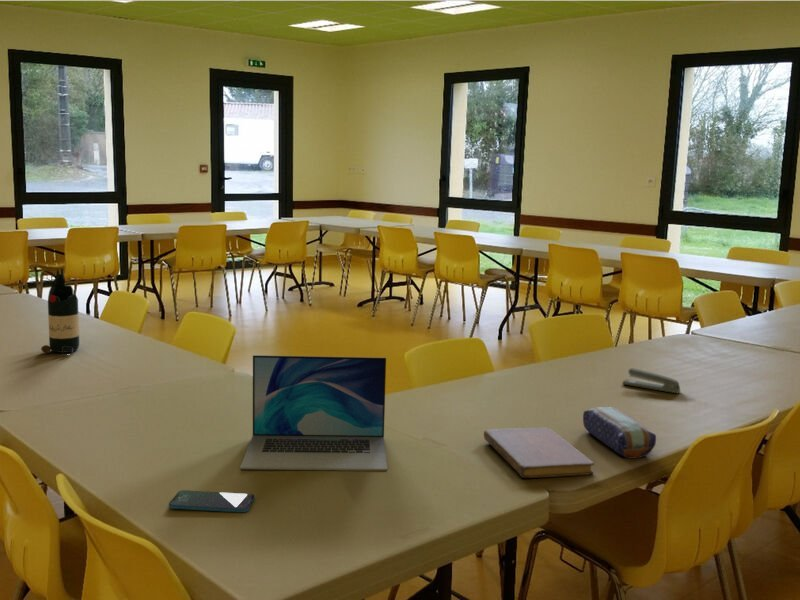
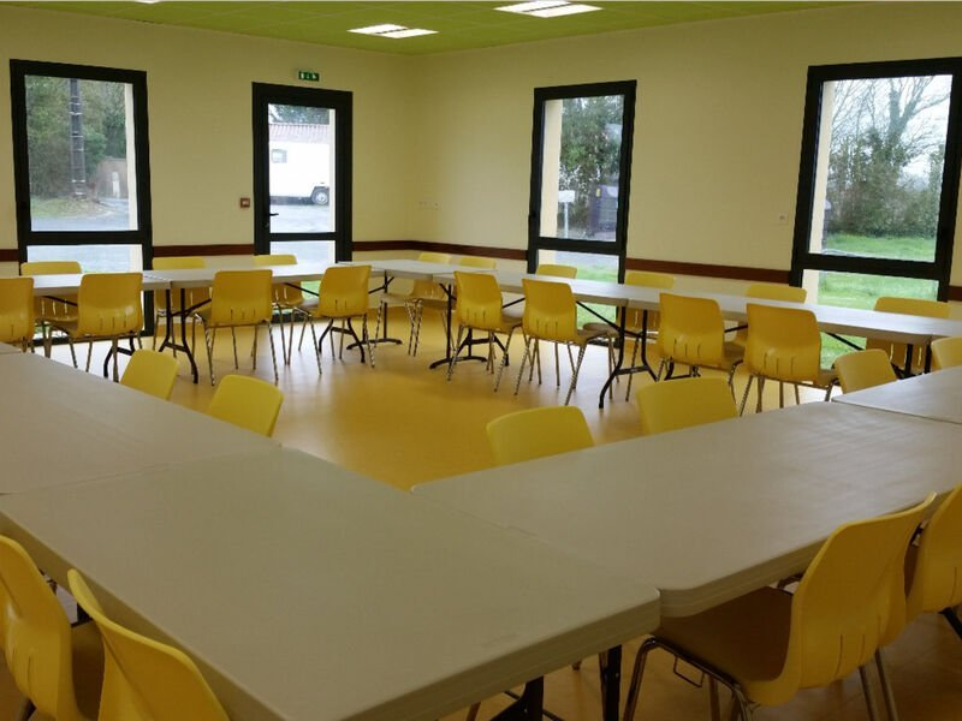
- laptop (317, 410)
- stapler (651, 379)
- notebook (536, 450)
- bottle (60, 311)
- smartphone (212, 501)
- pencil case (617, 430)
